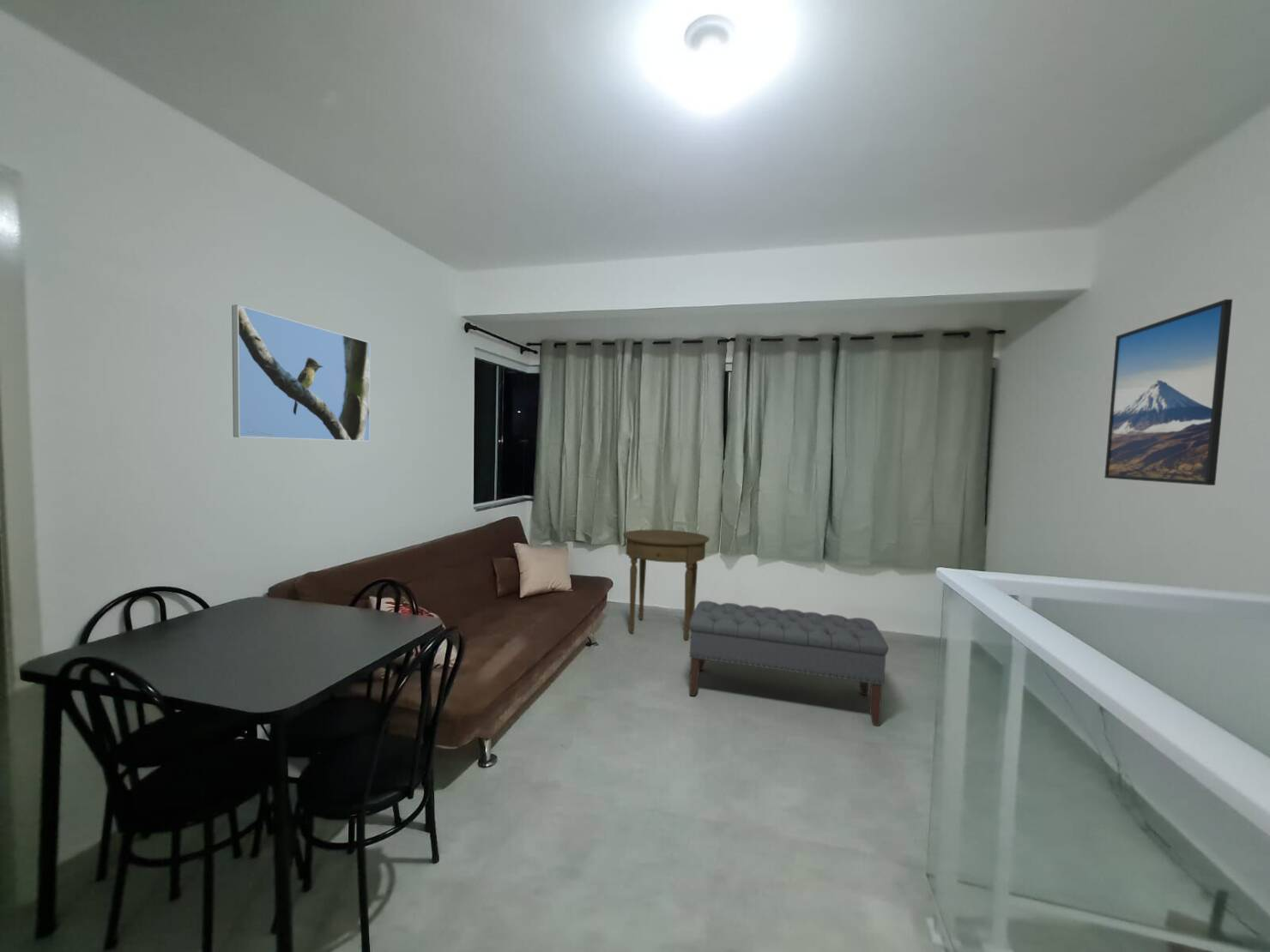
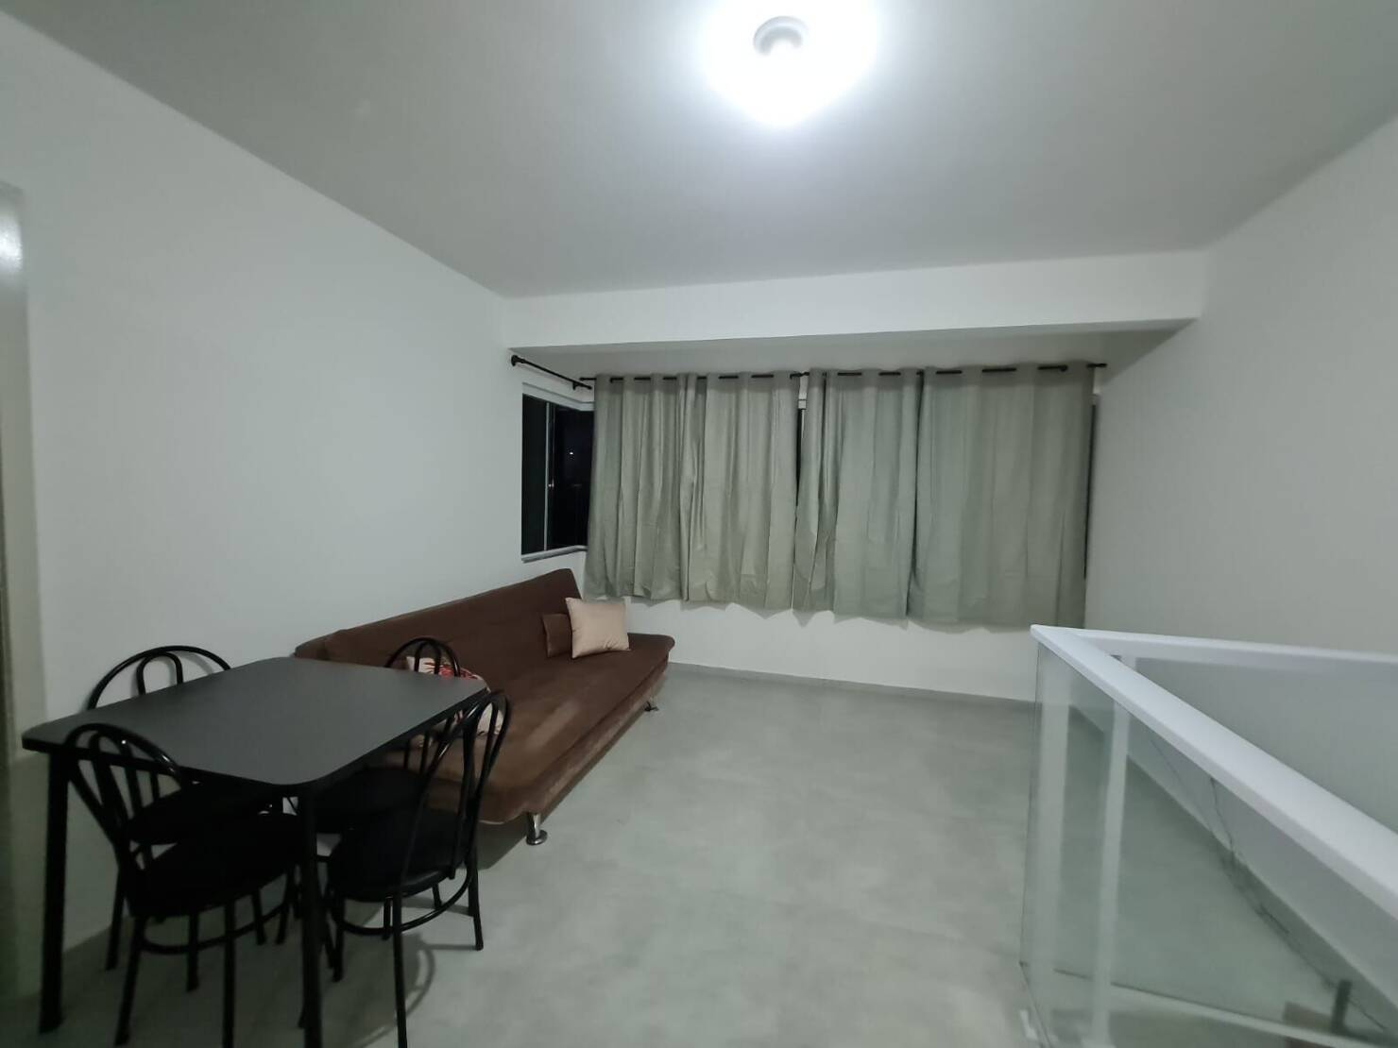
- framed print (311, 383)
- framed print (1159, 401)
- bench (781, 655)
- side table (644, 582)
